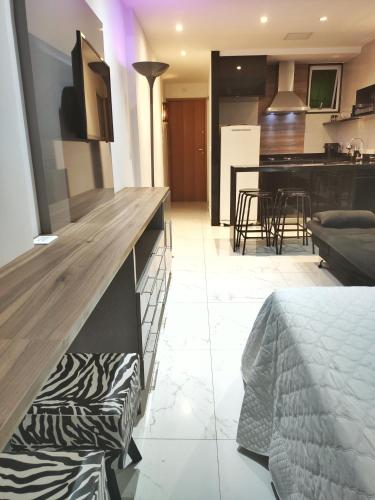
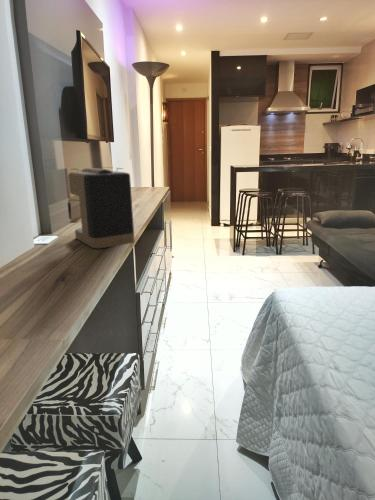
+ coffee maker (95, 204)
